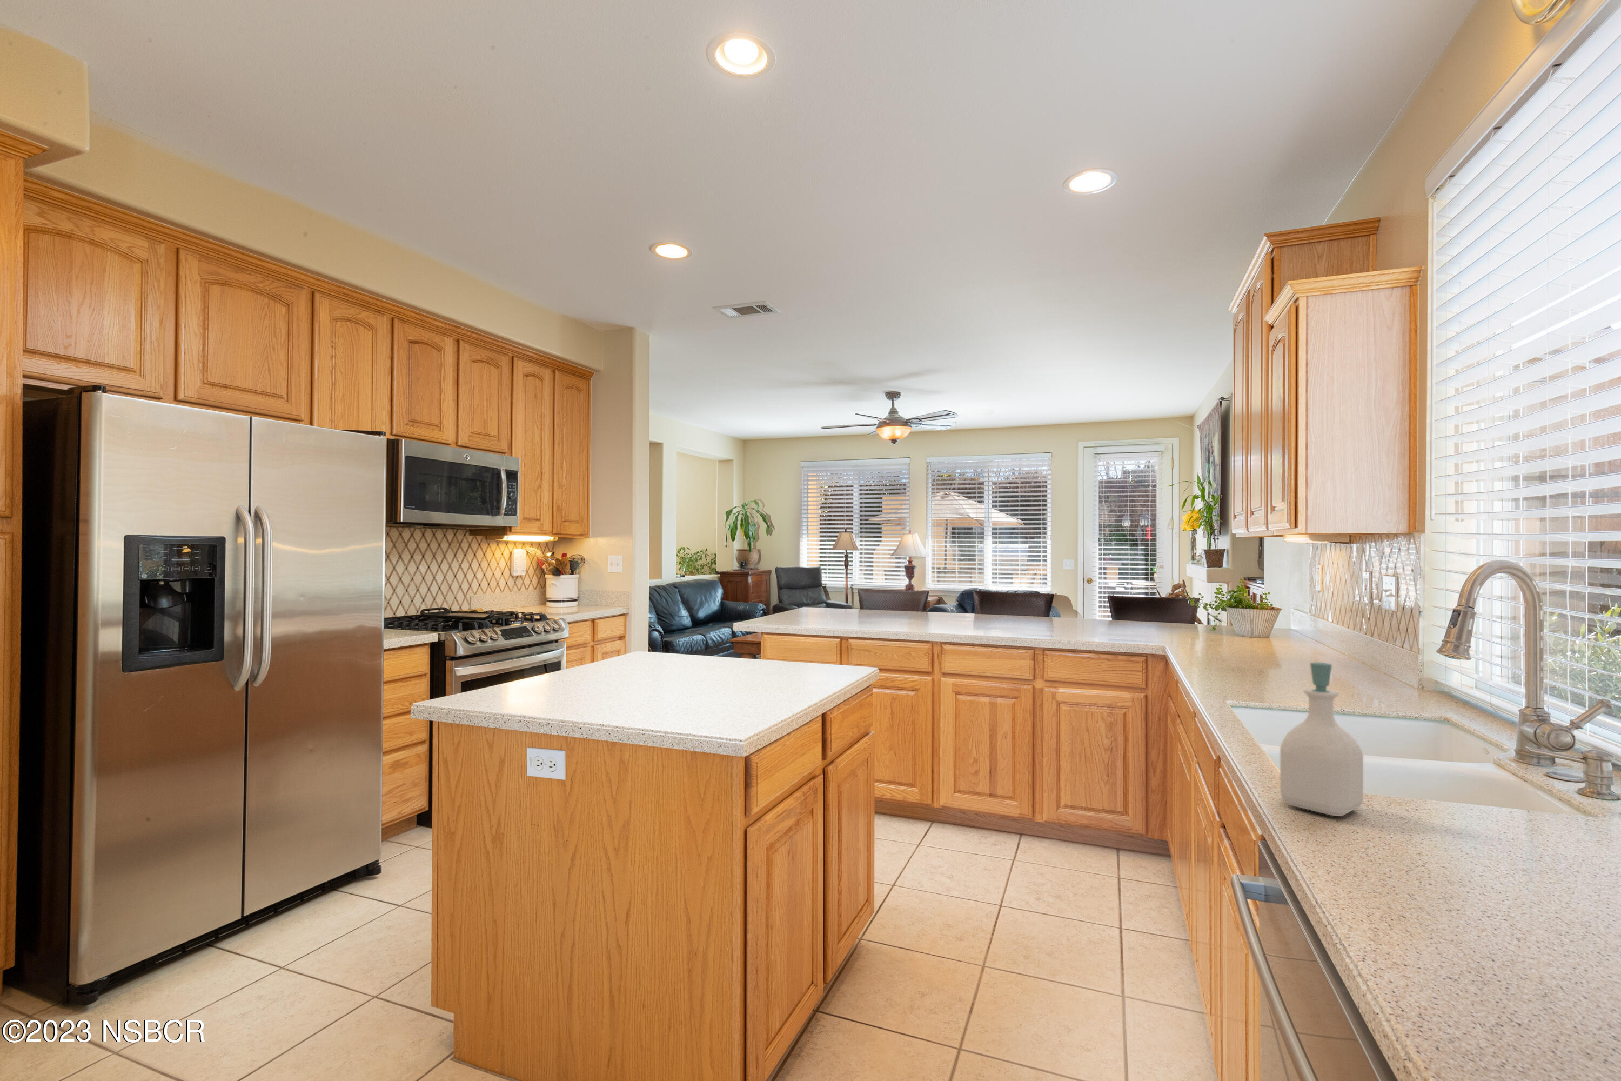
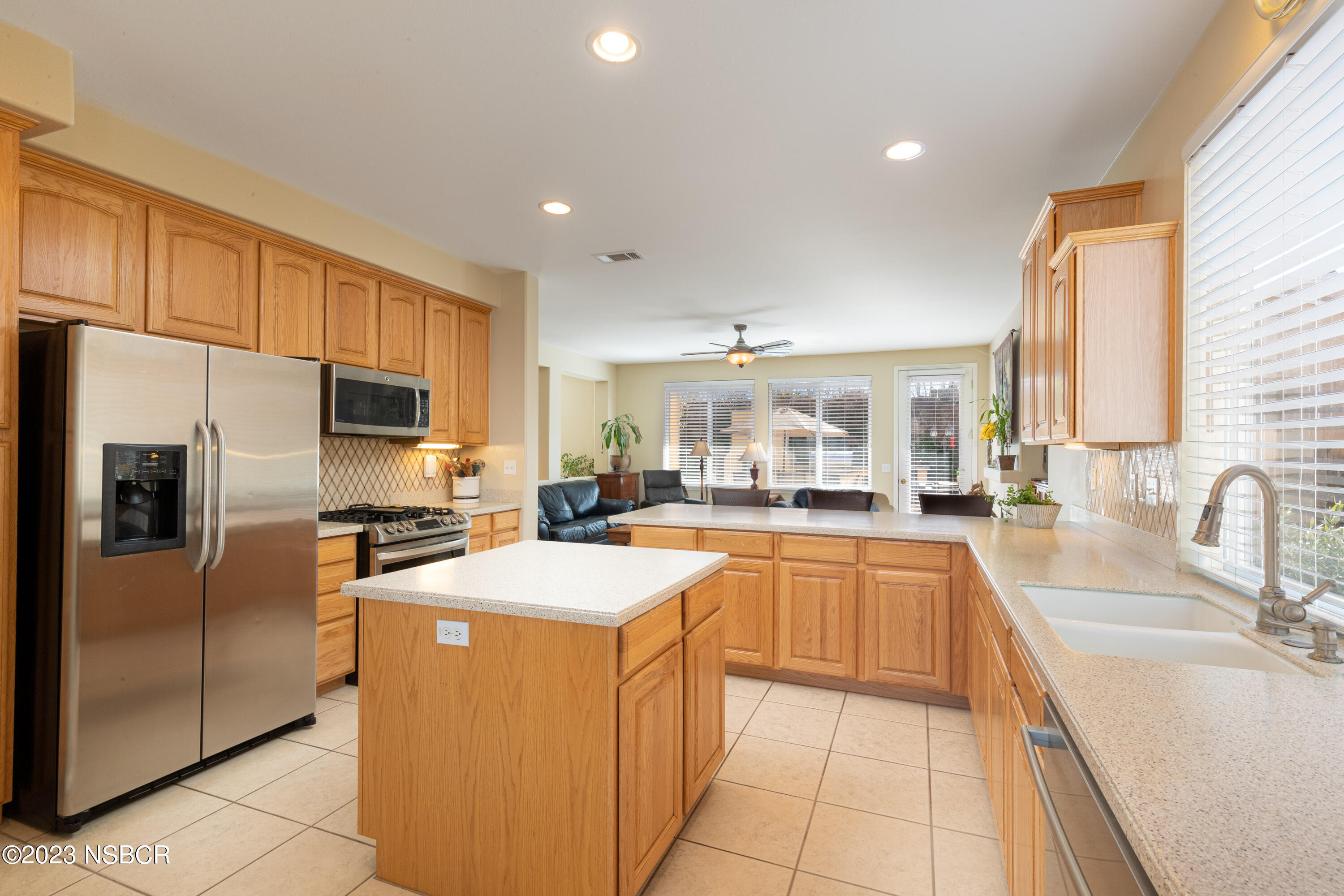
- soap bottle (1321, 735)
